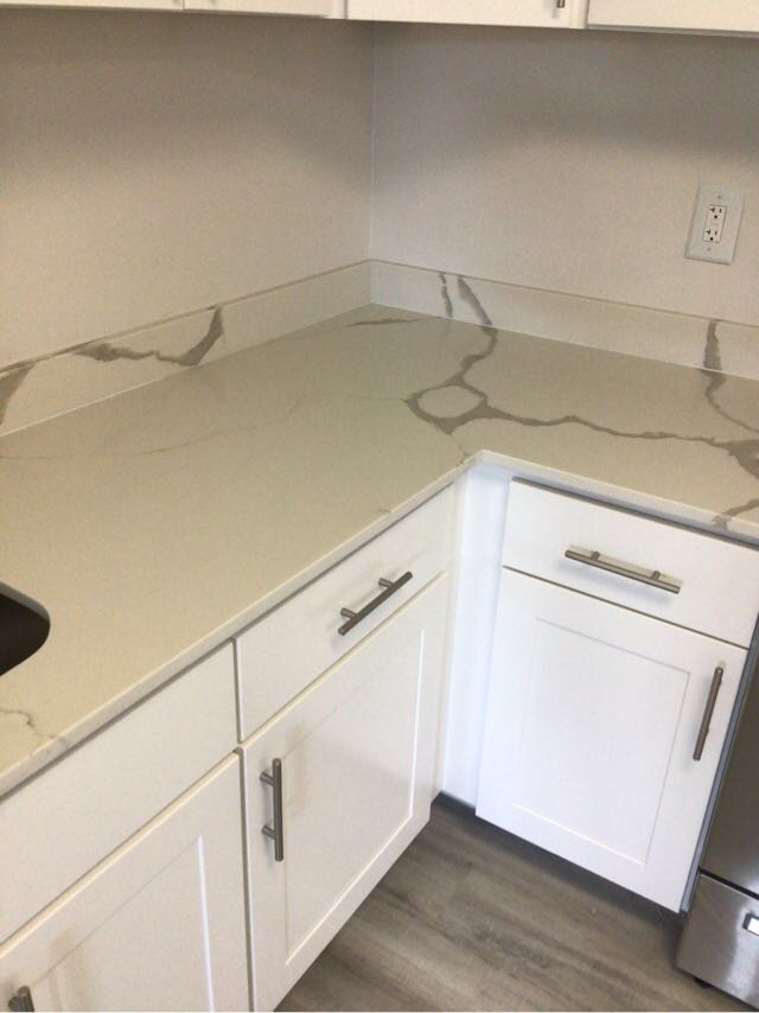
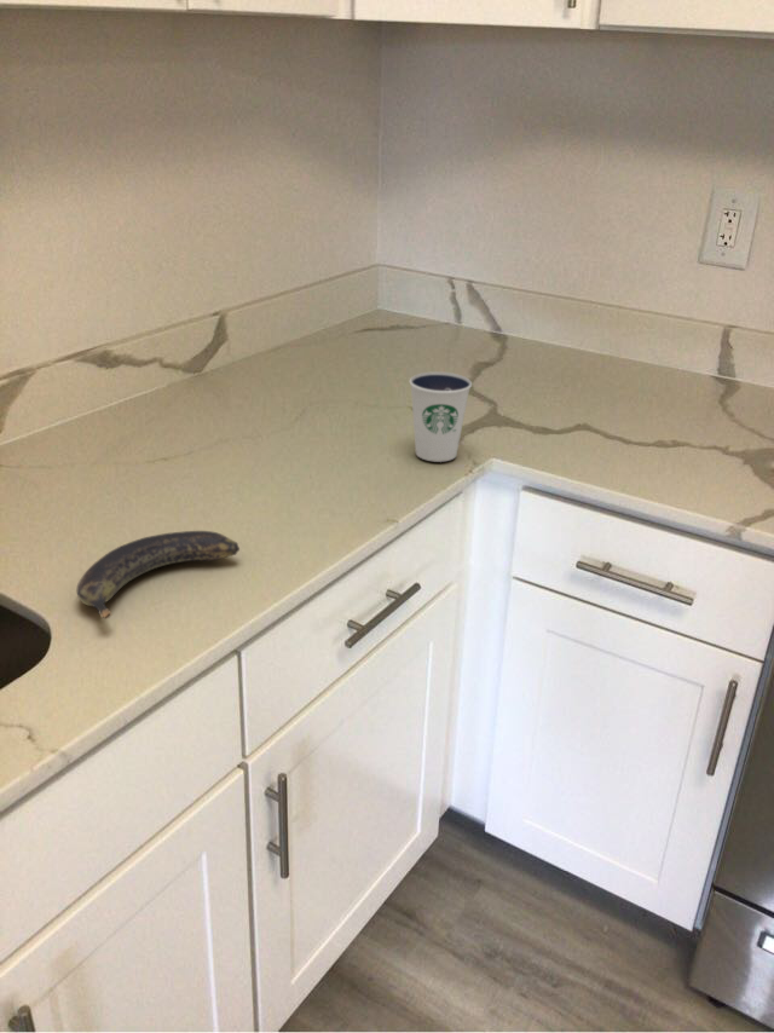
+ banana (148, 567)
+ dixie cup (438, 419)
